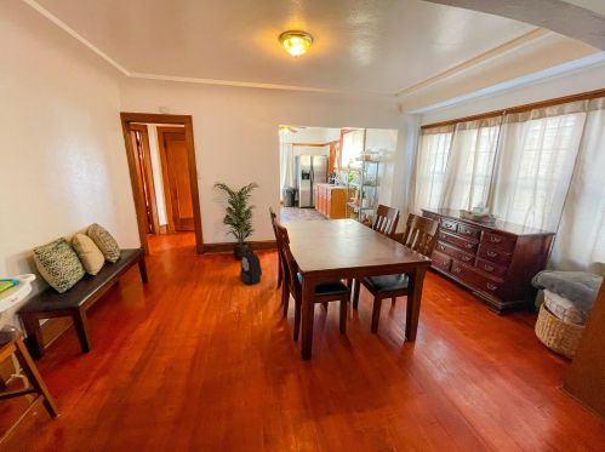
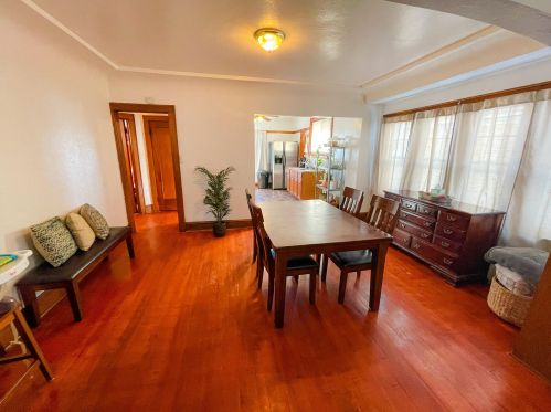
- backpack (251, 264)
